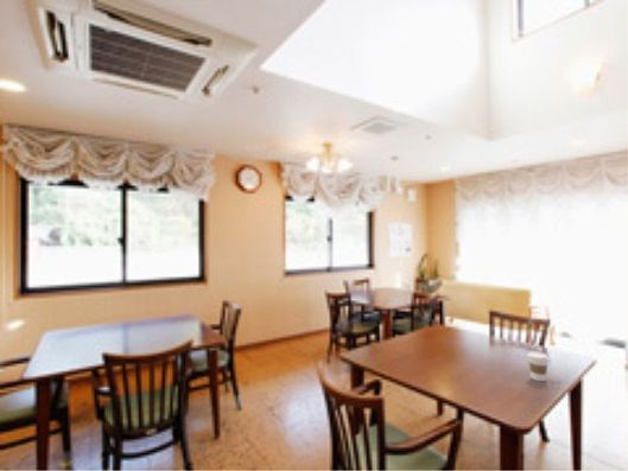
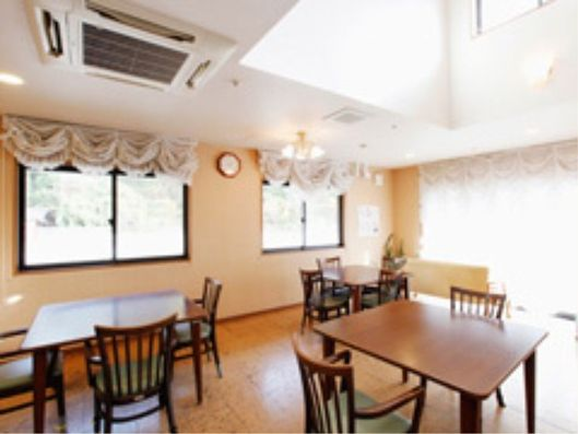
- coffee cup (538, 365)
